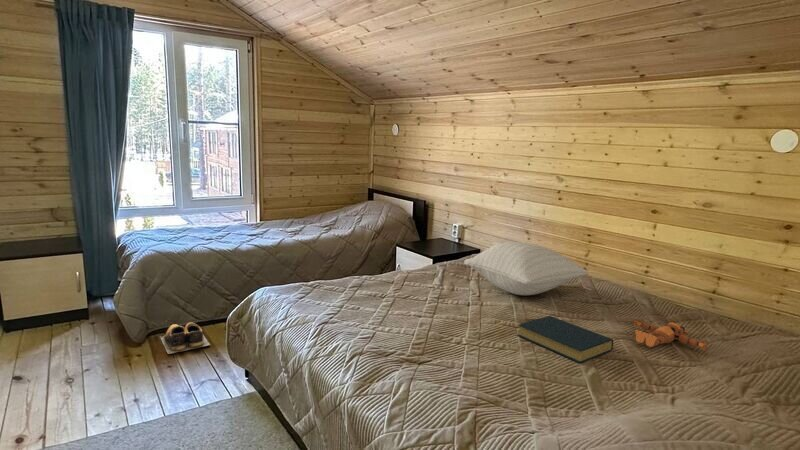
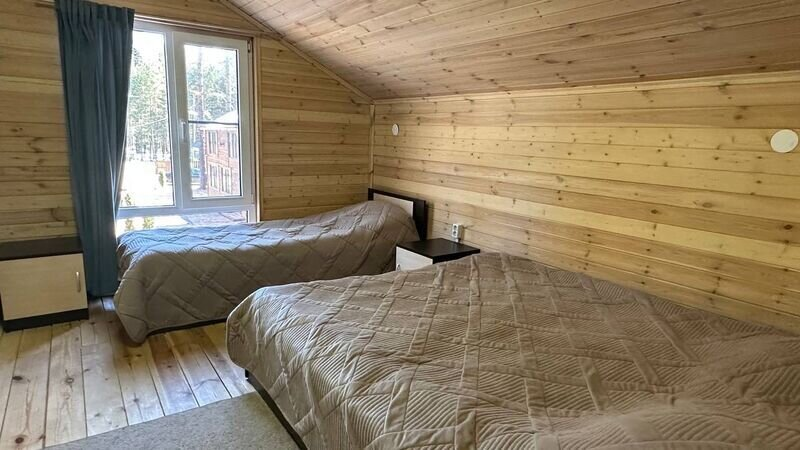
- shoes (184, 332)
- teddy bear (664, 334)
- hardback book (563, 337)
- pillow (524, 267)
